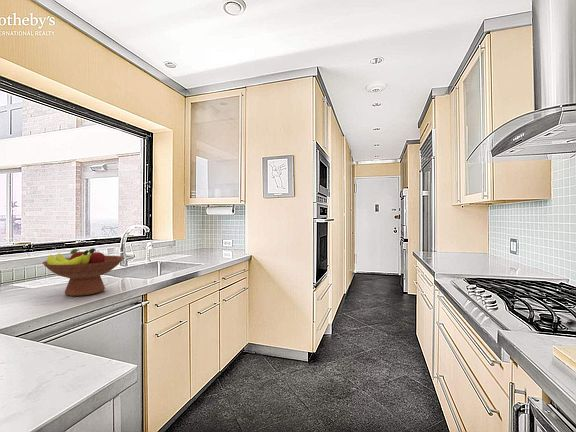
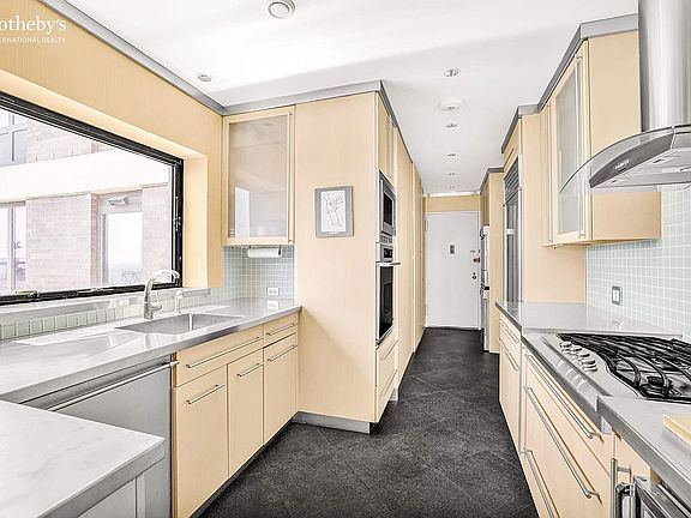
- fruit bowl (85, 269)
